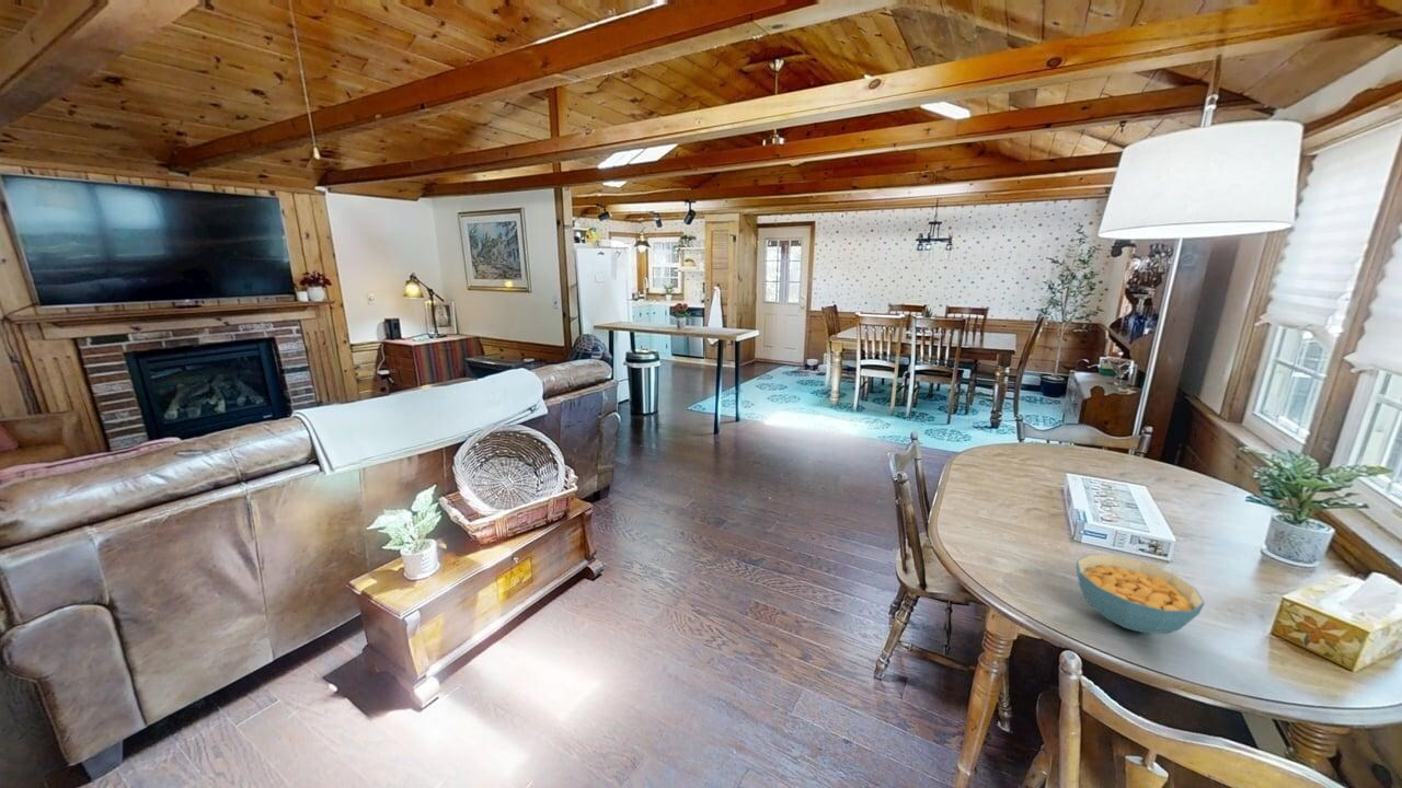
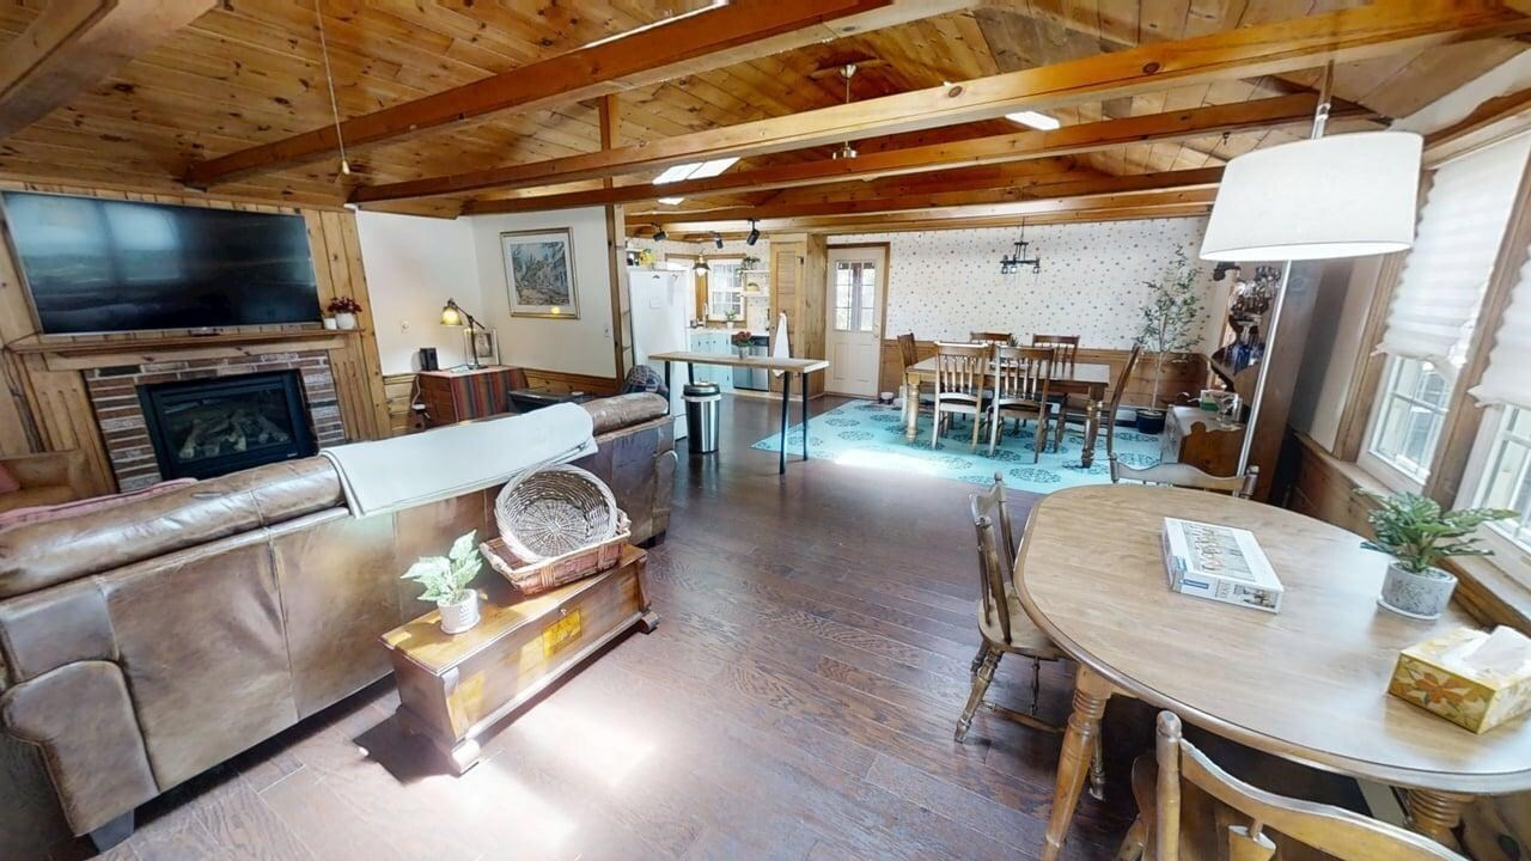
- cereal bowl (1131, 601)
